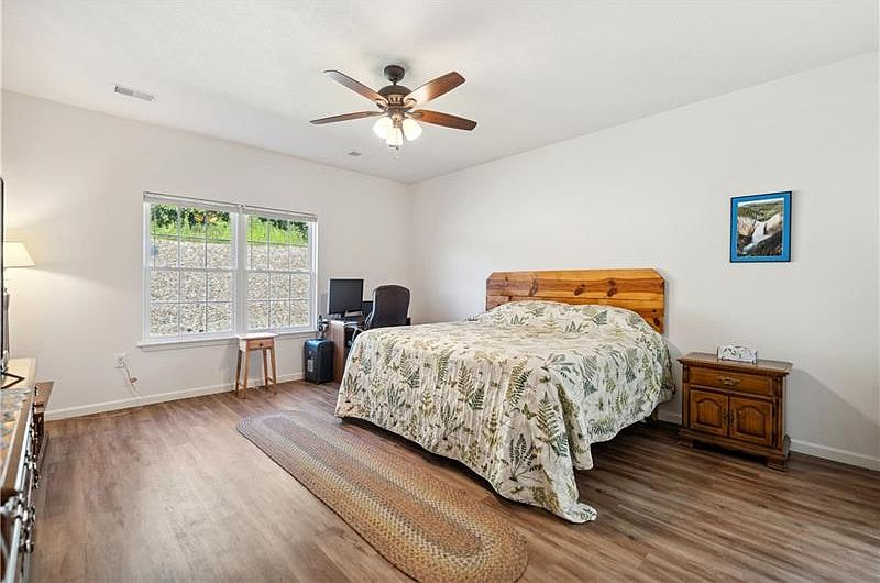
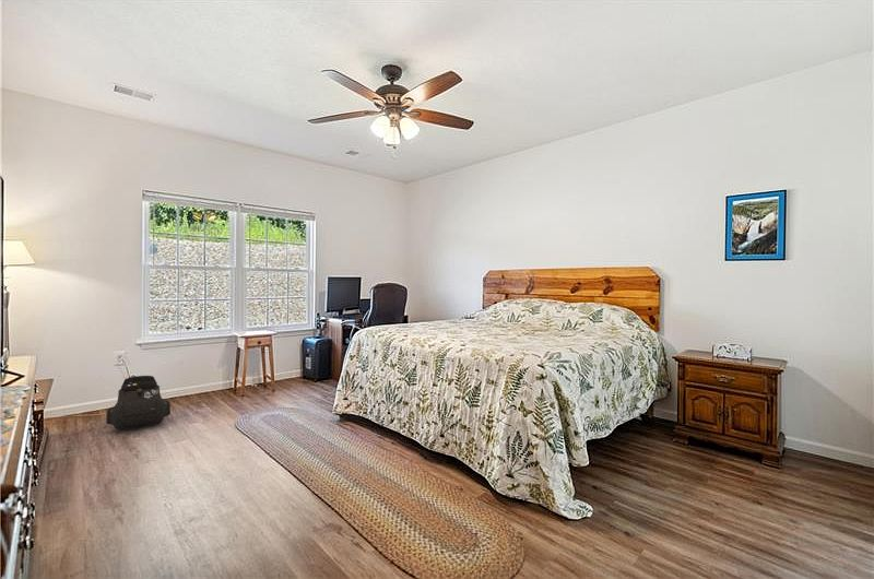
+ backpack (139, 400)
